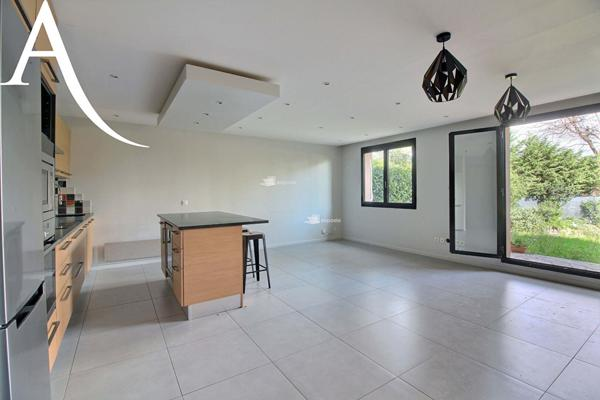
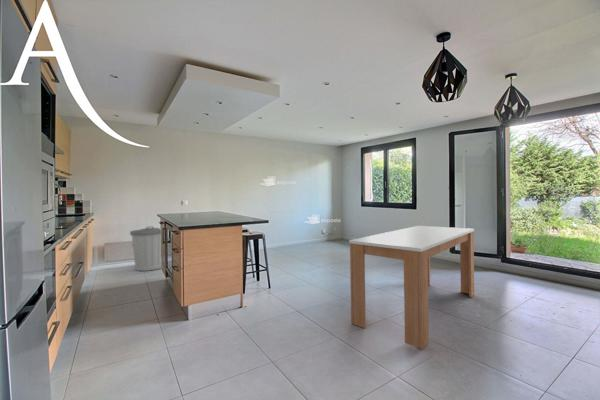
+ dining table (419, 270)
+ trash can (150, 246)
